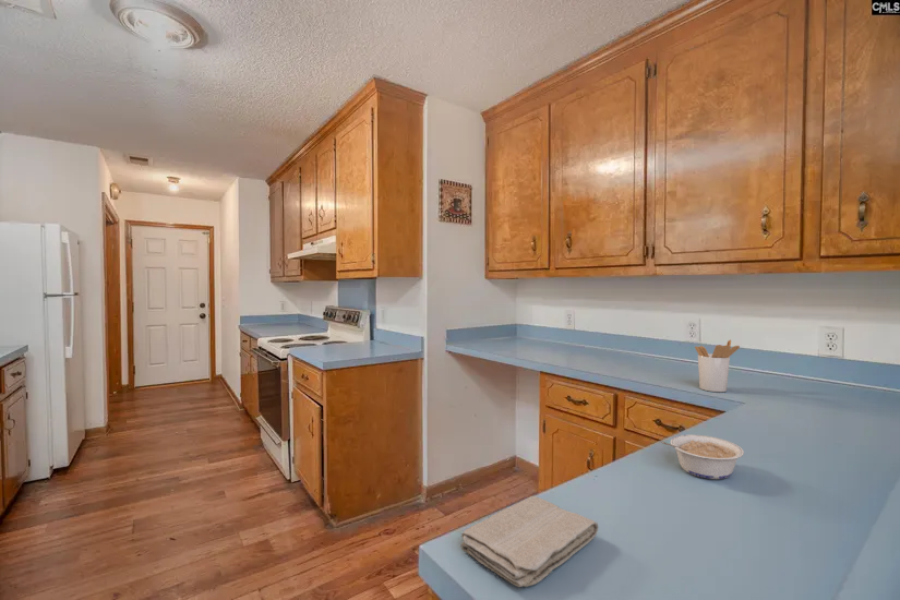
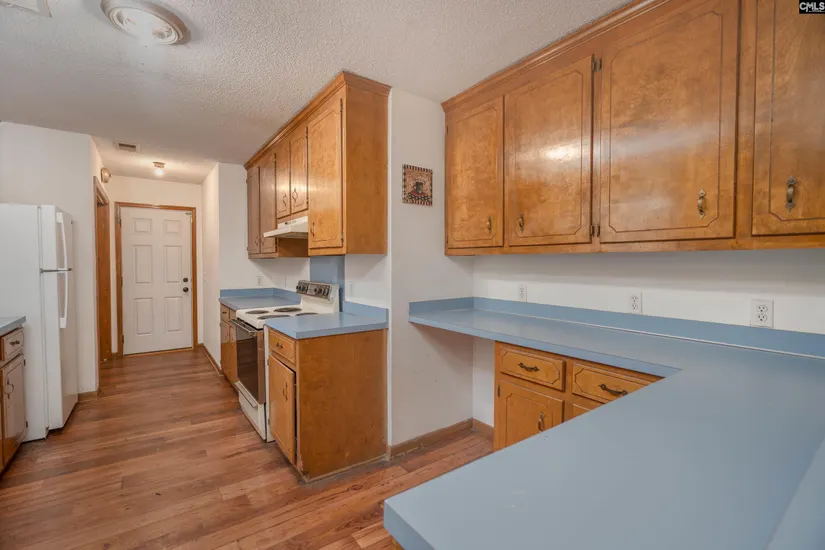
- utensil holder (717, 365)
- legume (704, 456)
- washcloth (529, 532)
